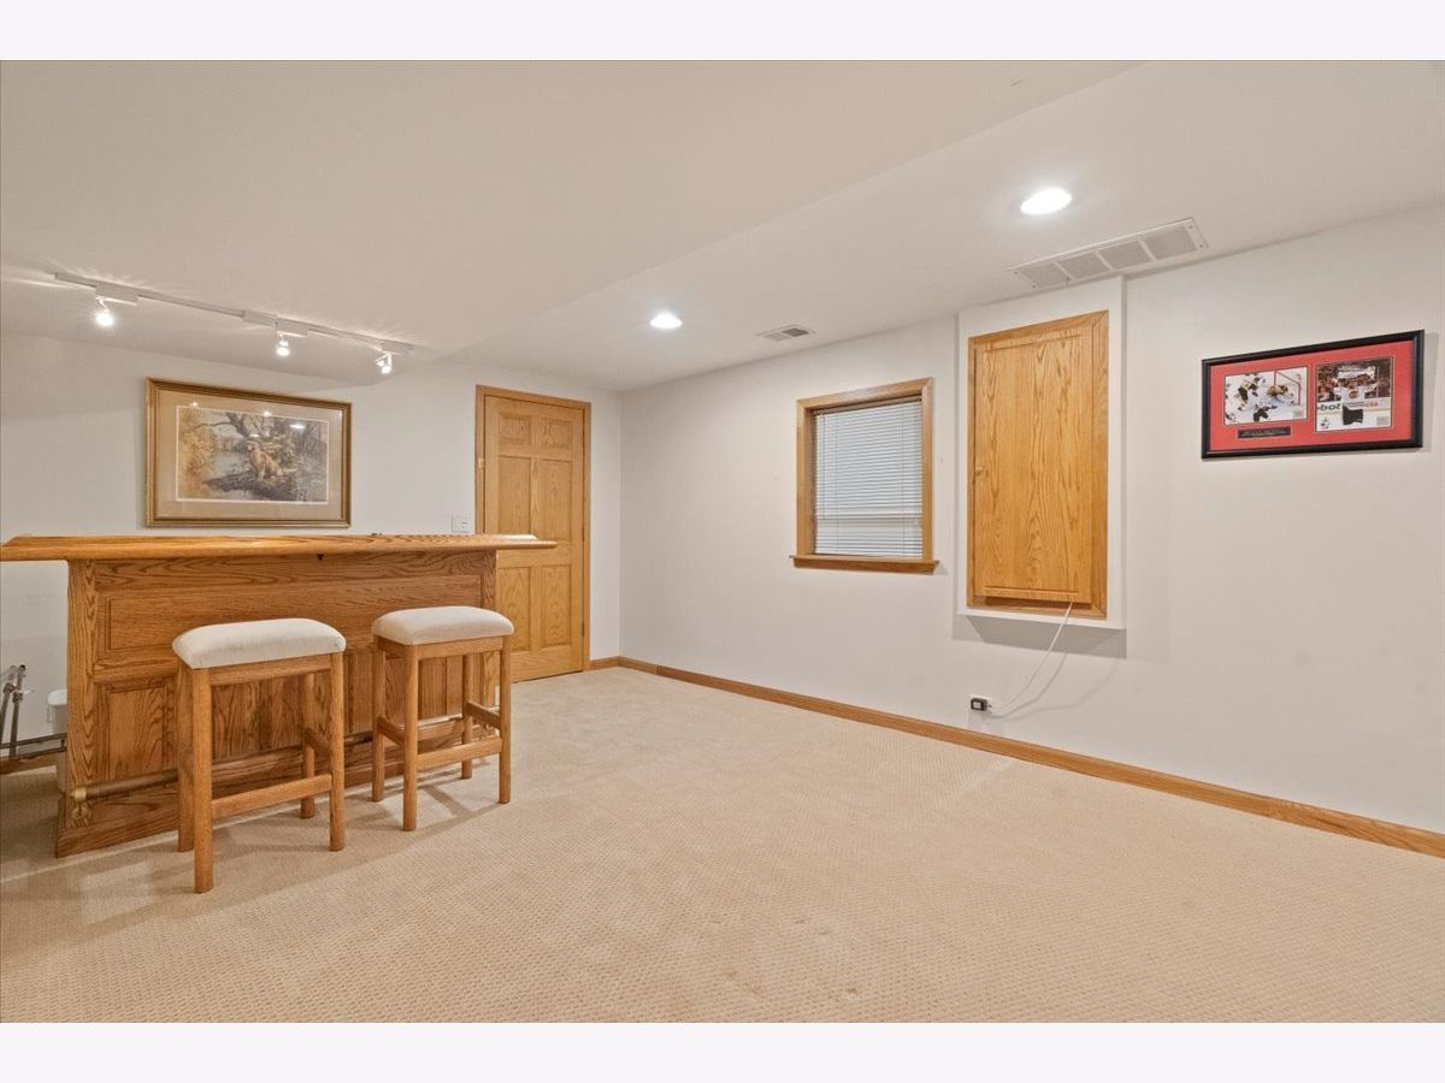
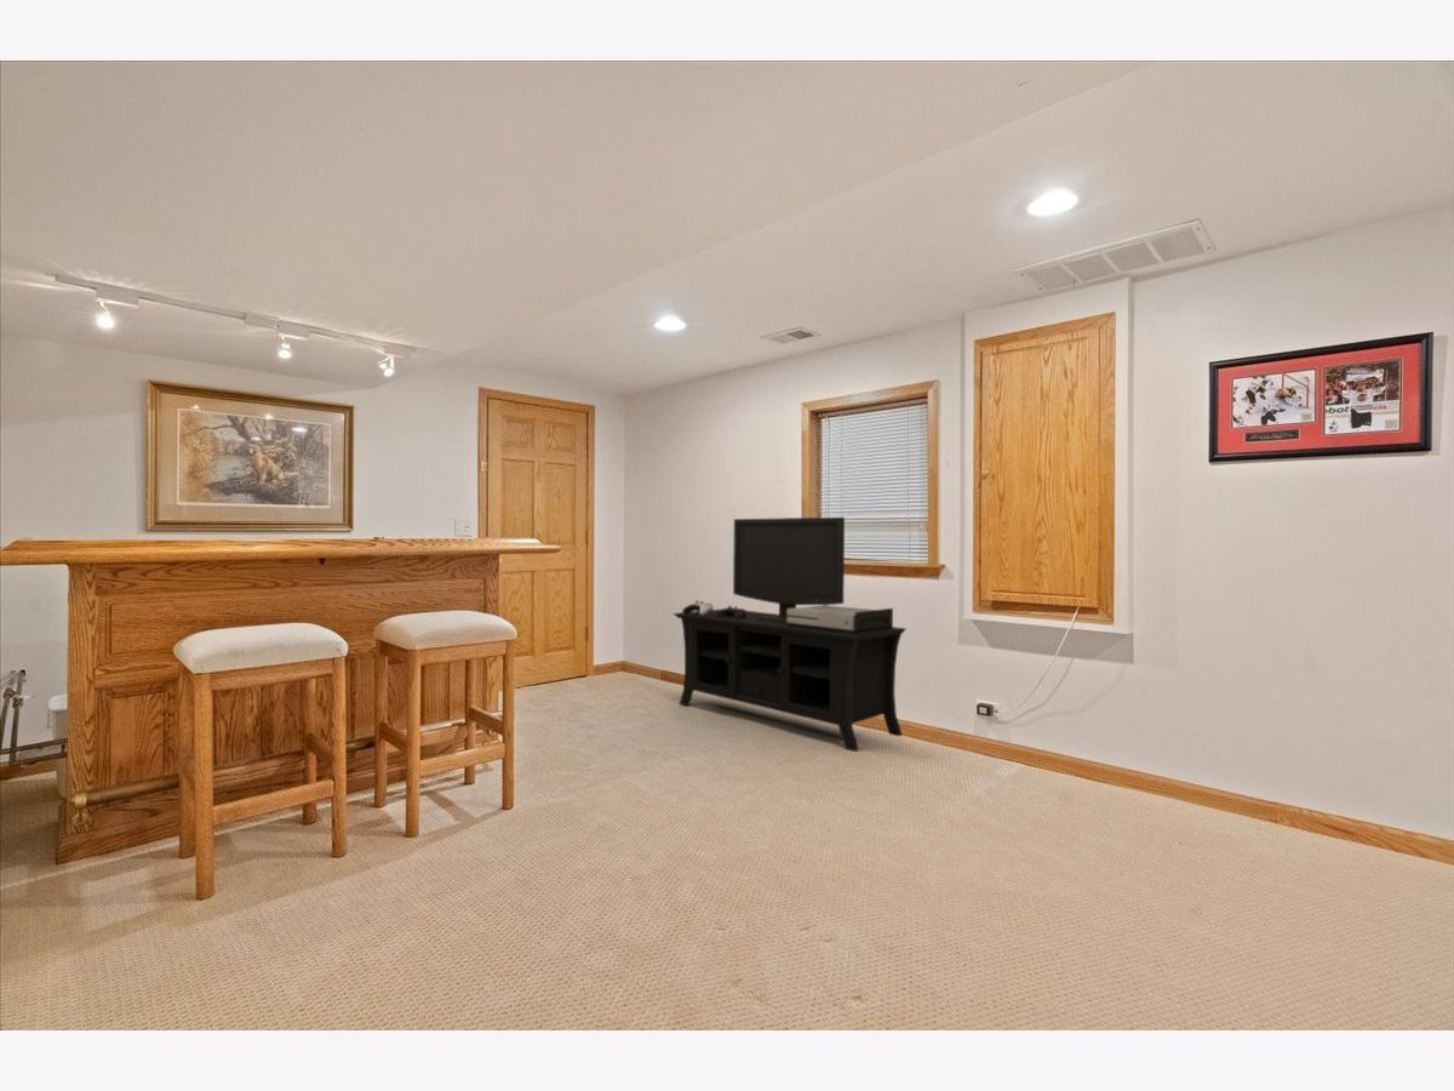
+ media console (779, 618)
